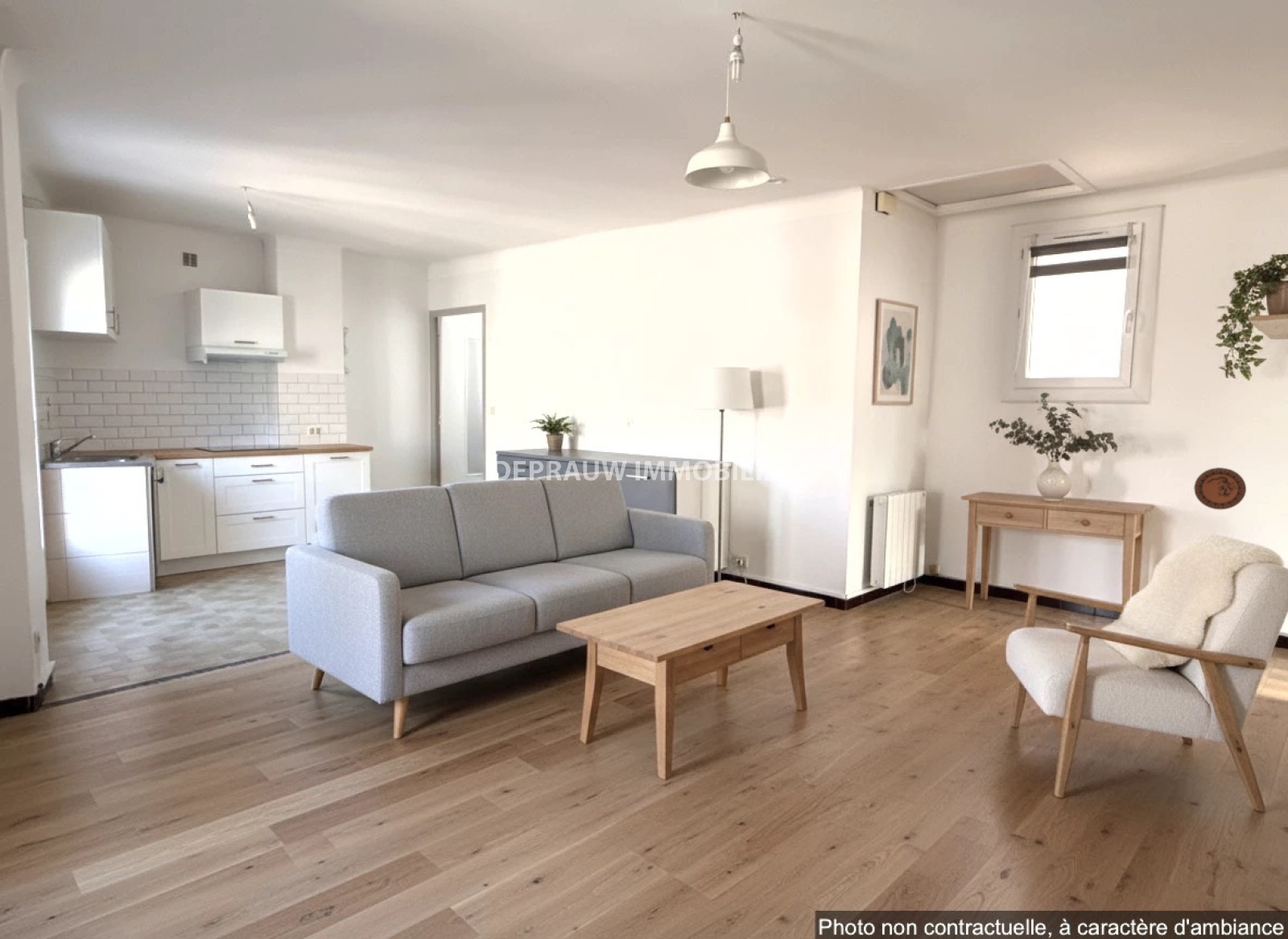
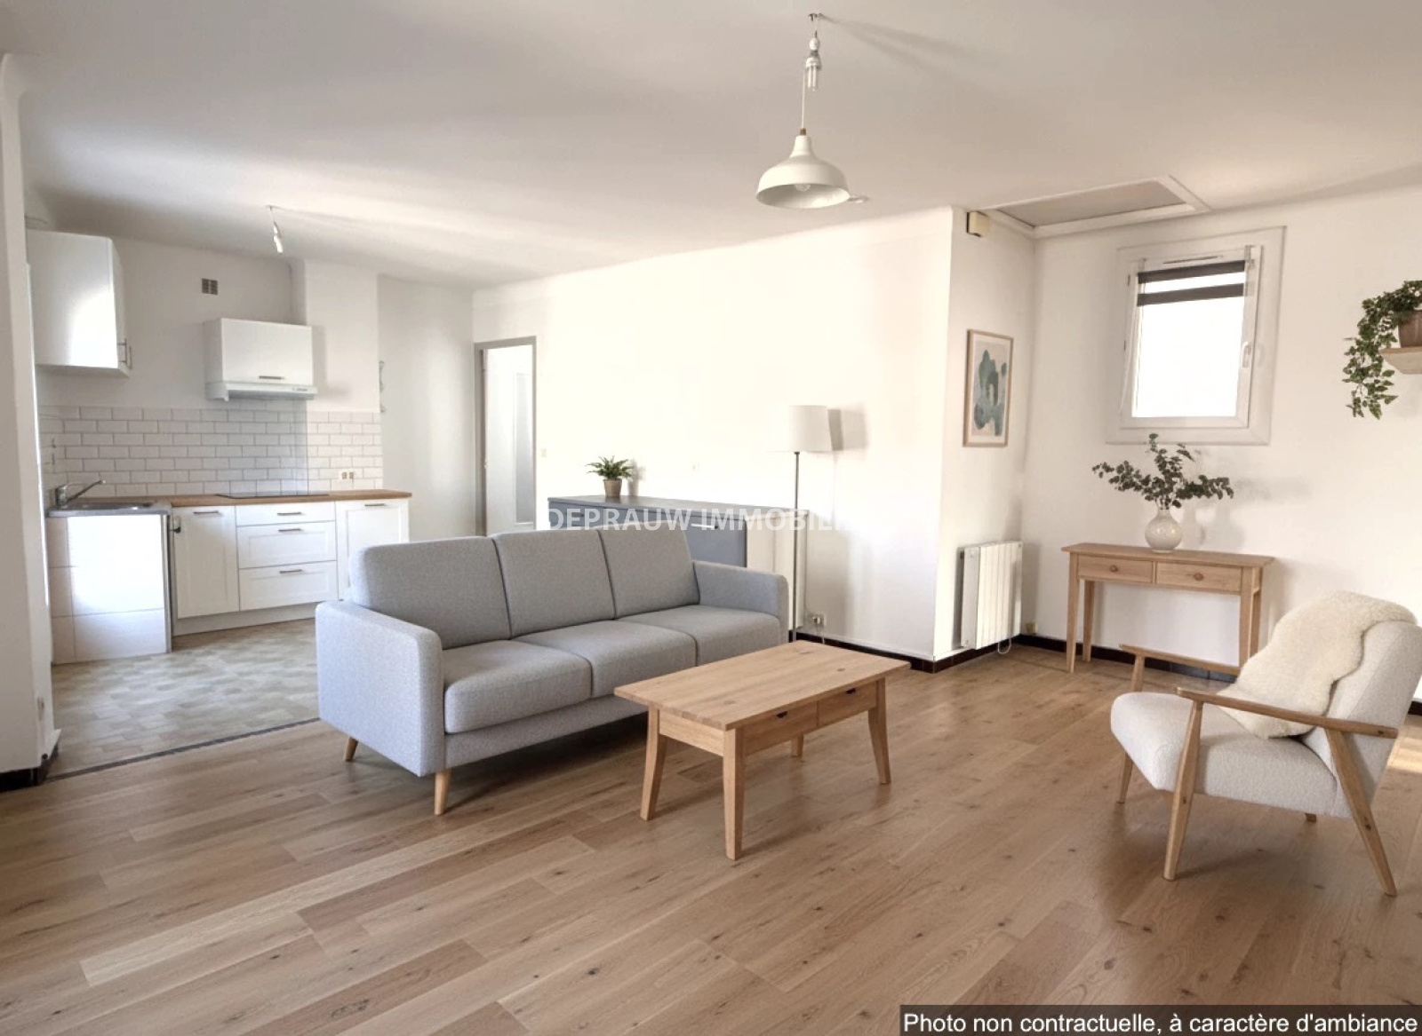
- decorative plate (1220, 488)
